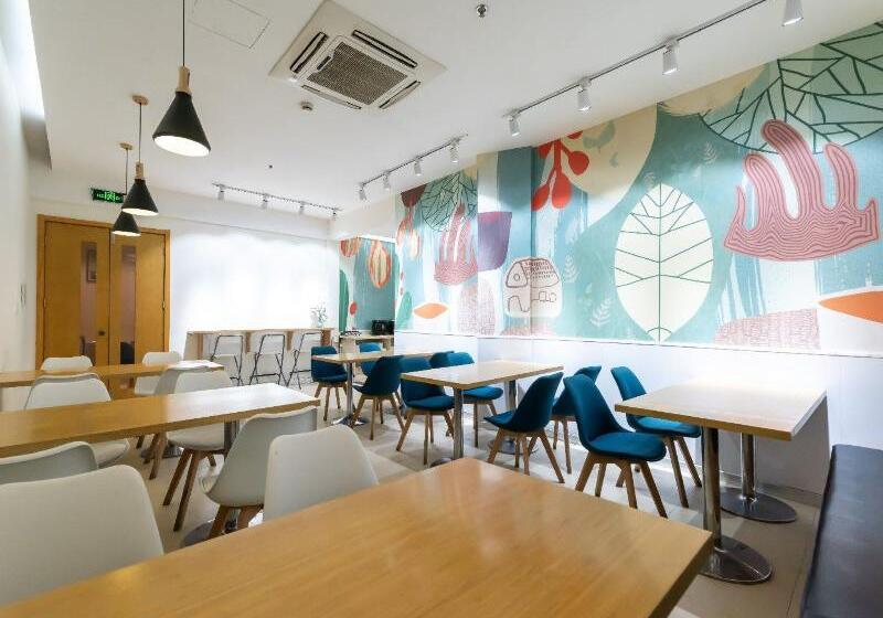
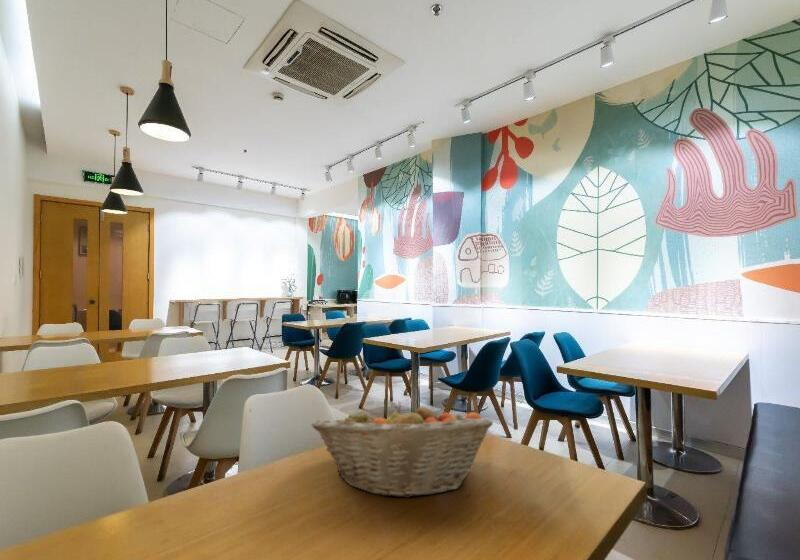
+ fruit basket (402, 437)
